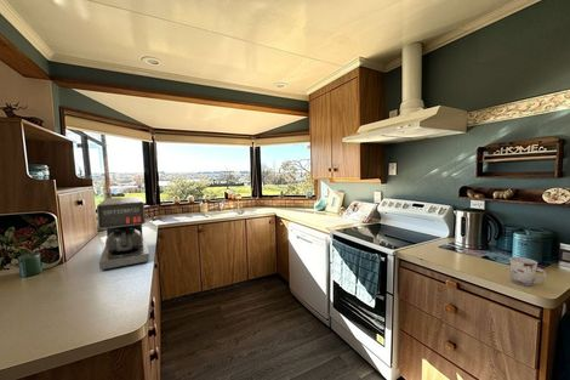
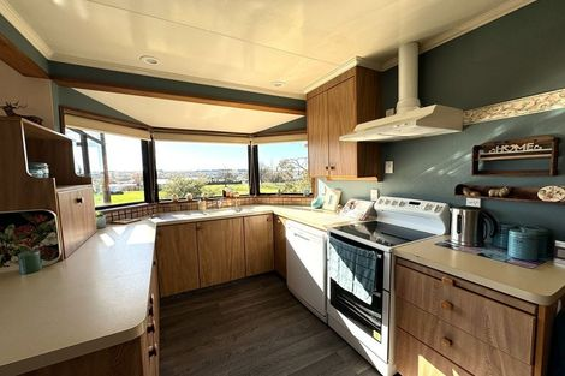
- coffee maker (124, 228)
- cup (528, 272)
